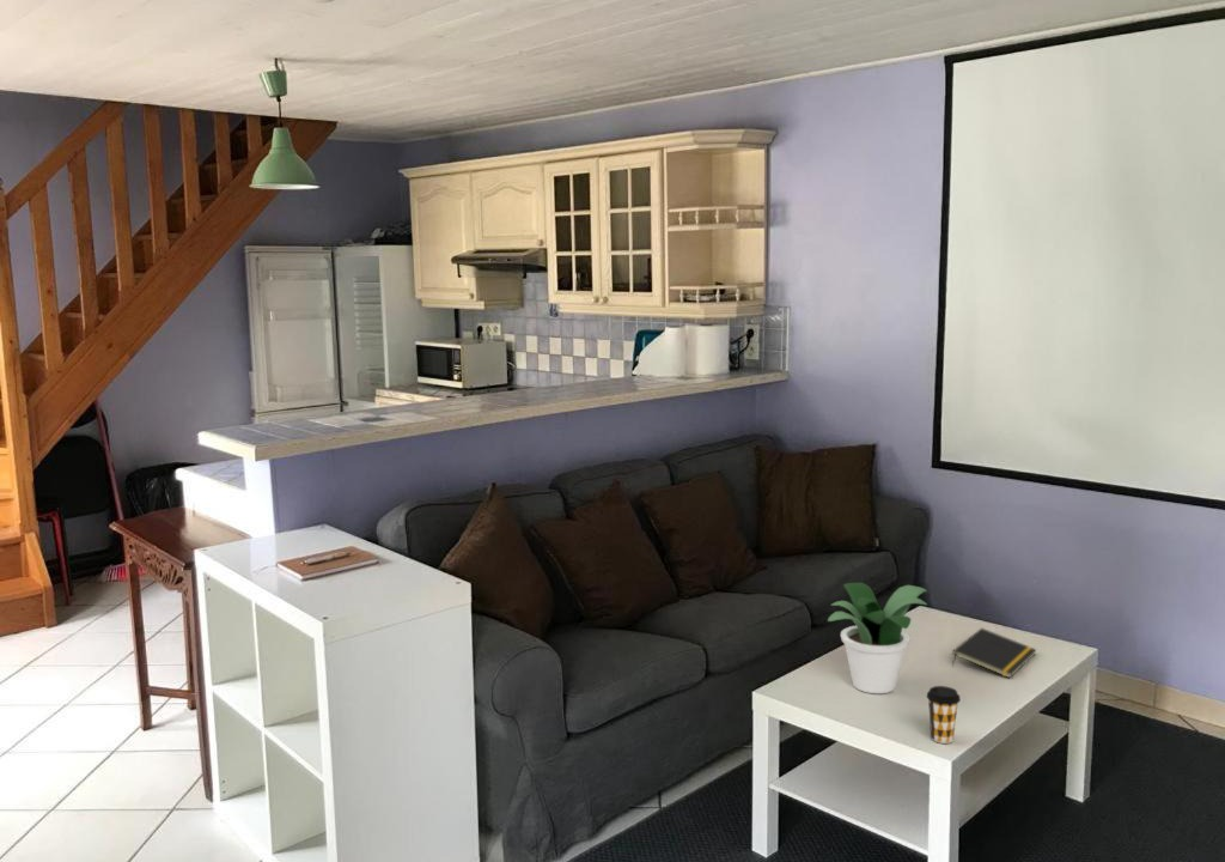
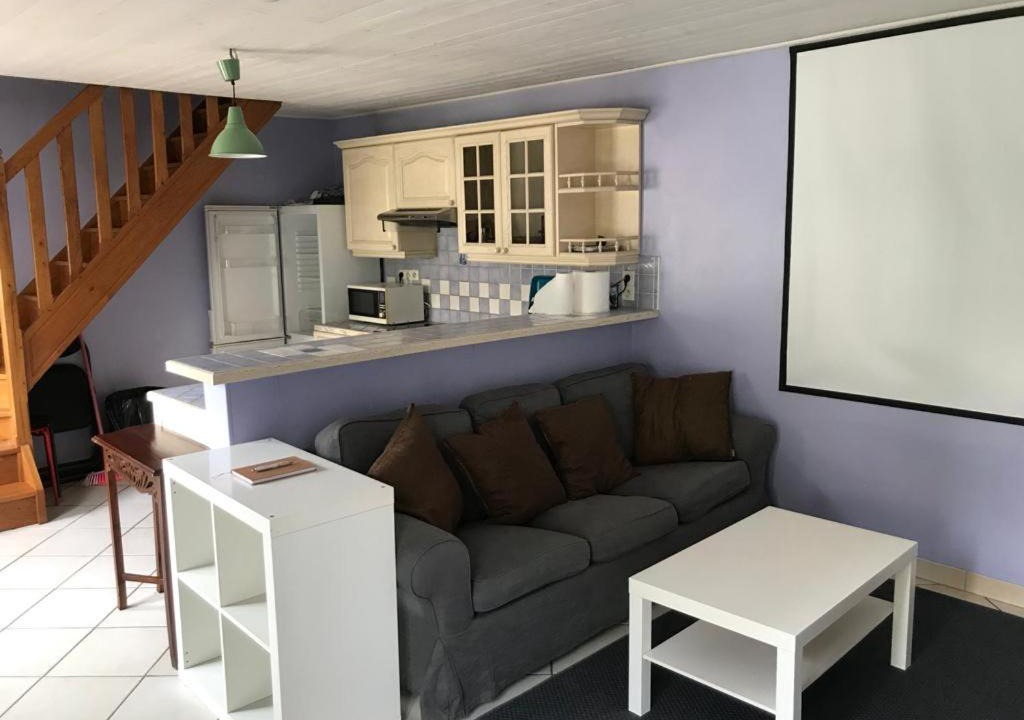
- potted plant (879, 637)
- coffee cup (943, 715)
- notepad (994, 651)
